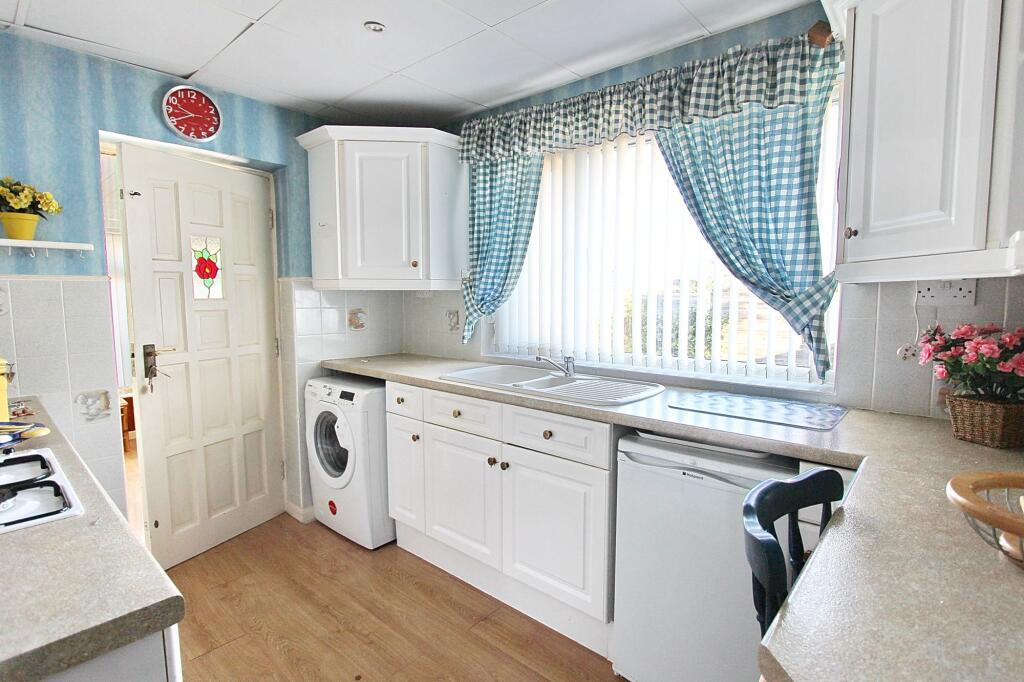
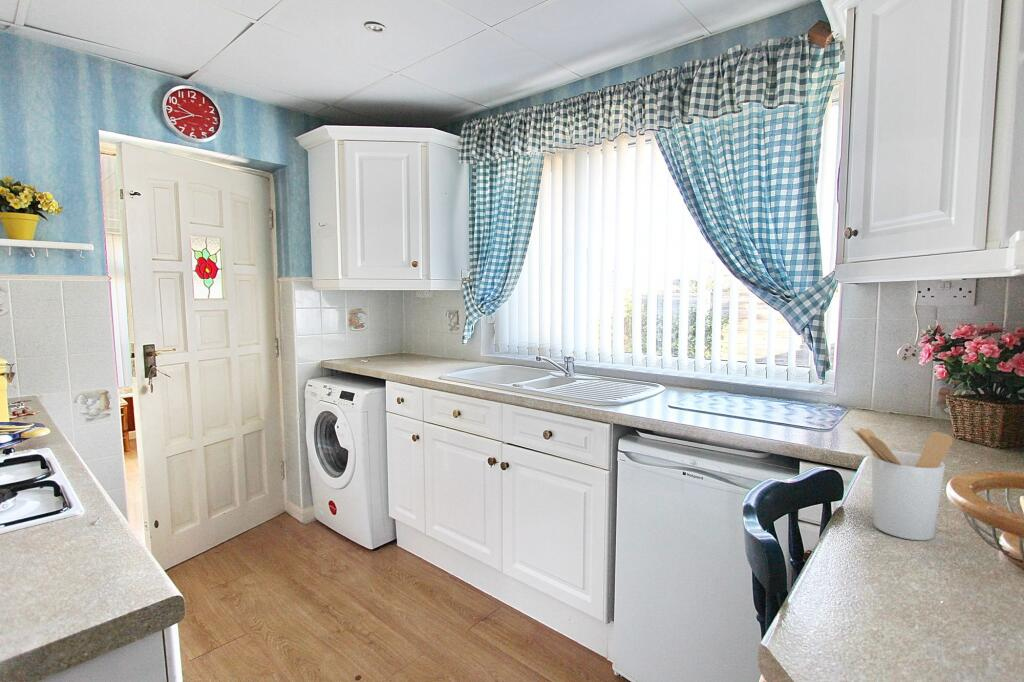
+ utensil holder (893, 478)
